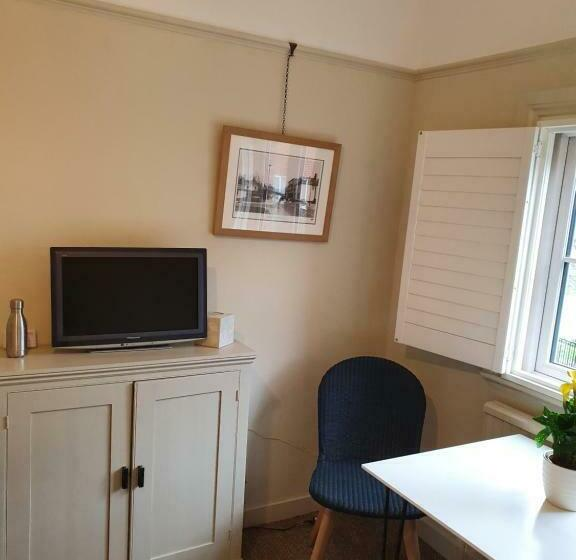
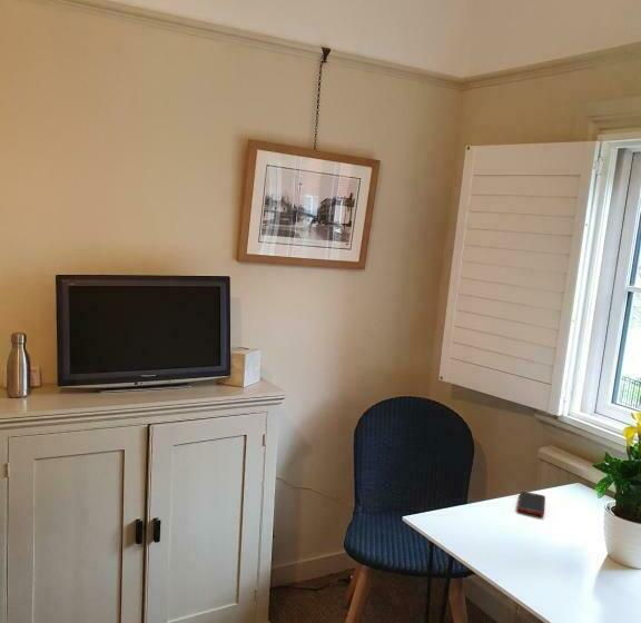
+ cell phone (531, 503)
